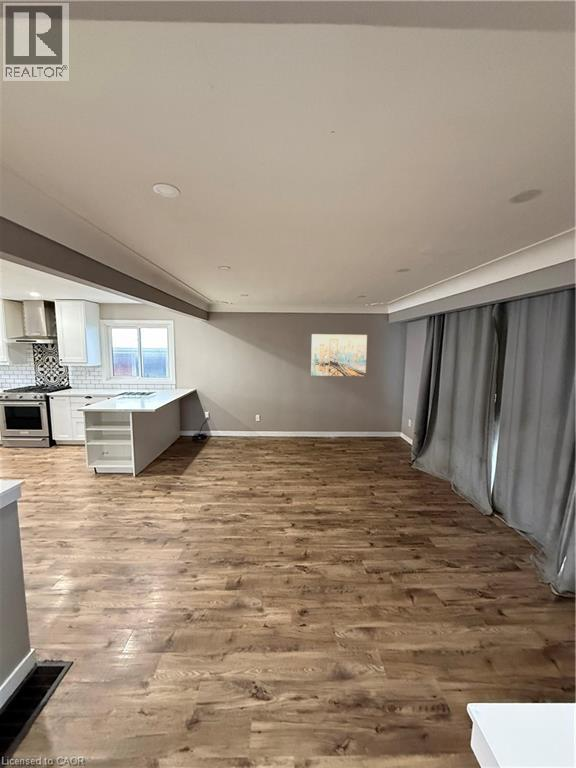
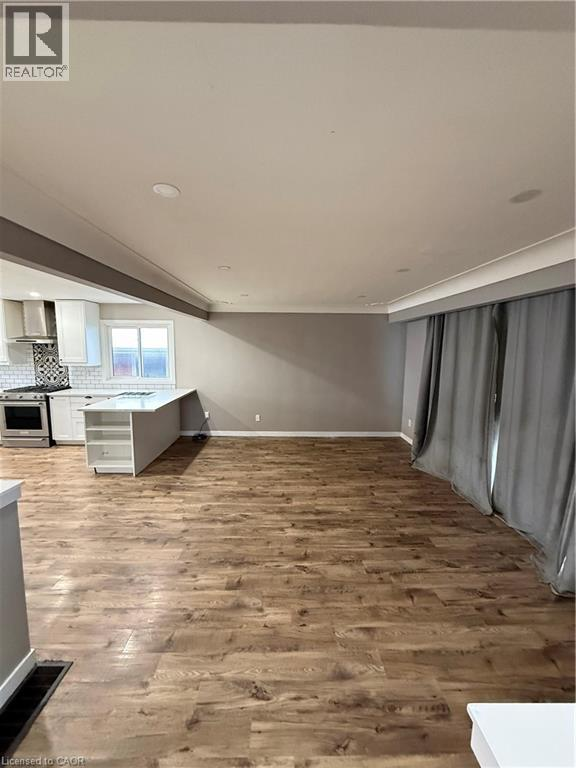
- wall art (338, 355)
